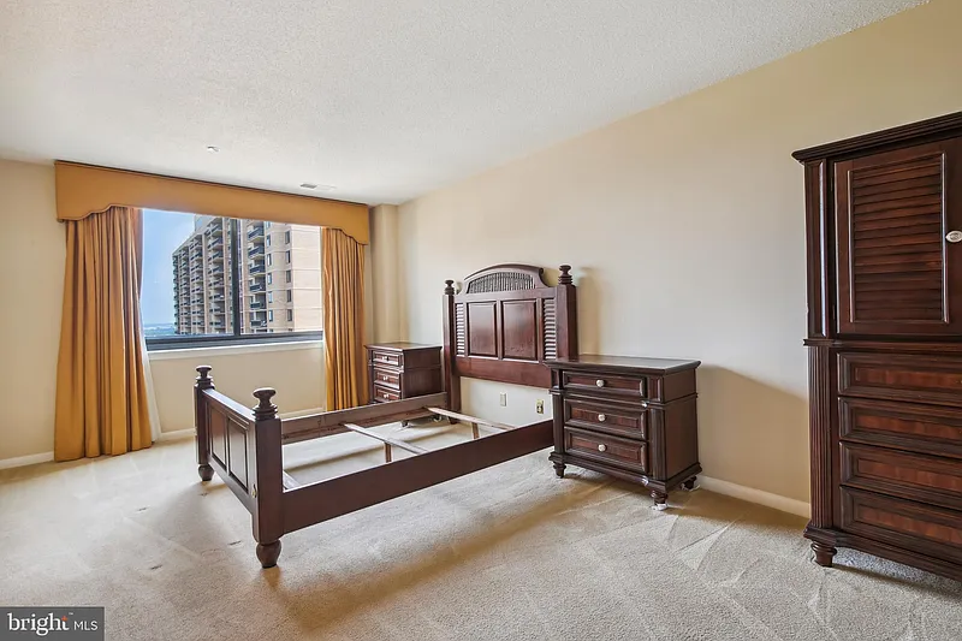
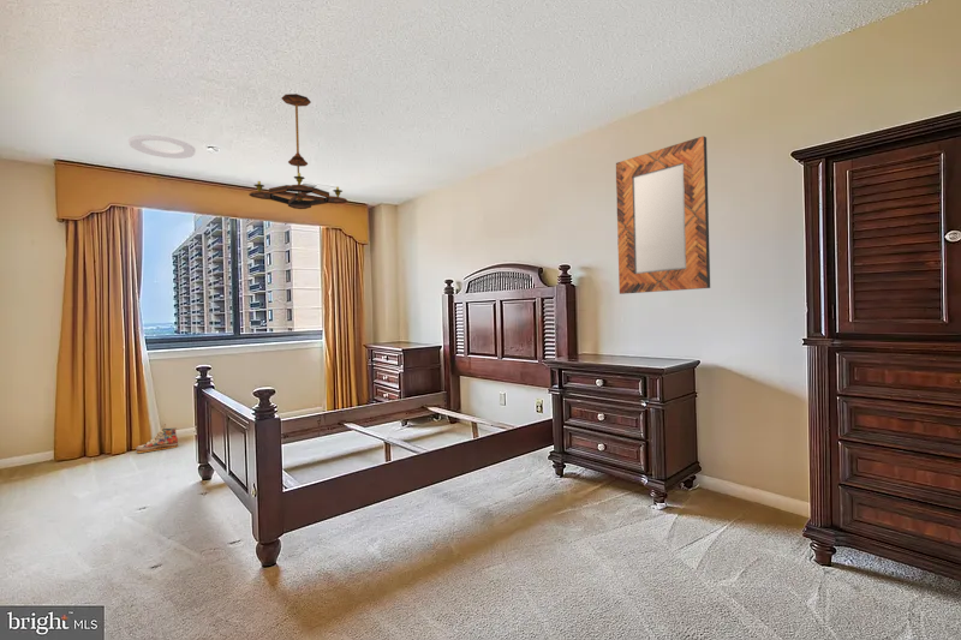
+ home mirror (659, 221)
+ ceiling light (162, 149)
+ shoe (156, 436)
+ chandelier (298, 151)
